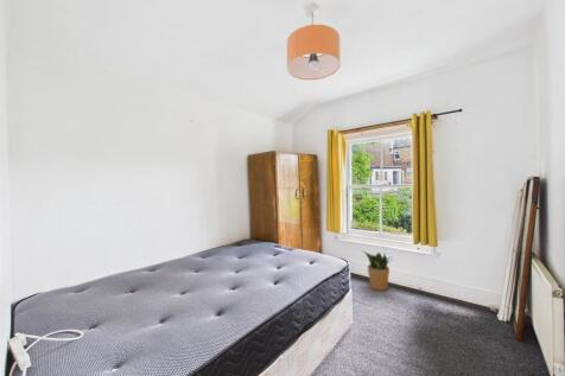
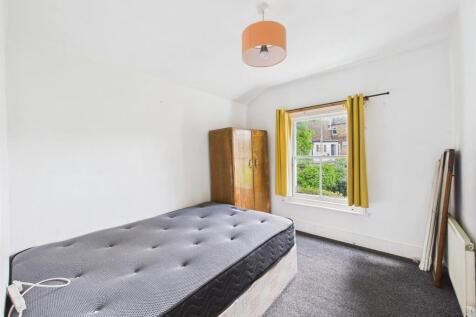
- potted plant (377, 270)
